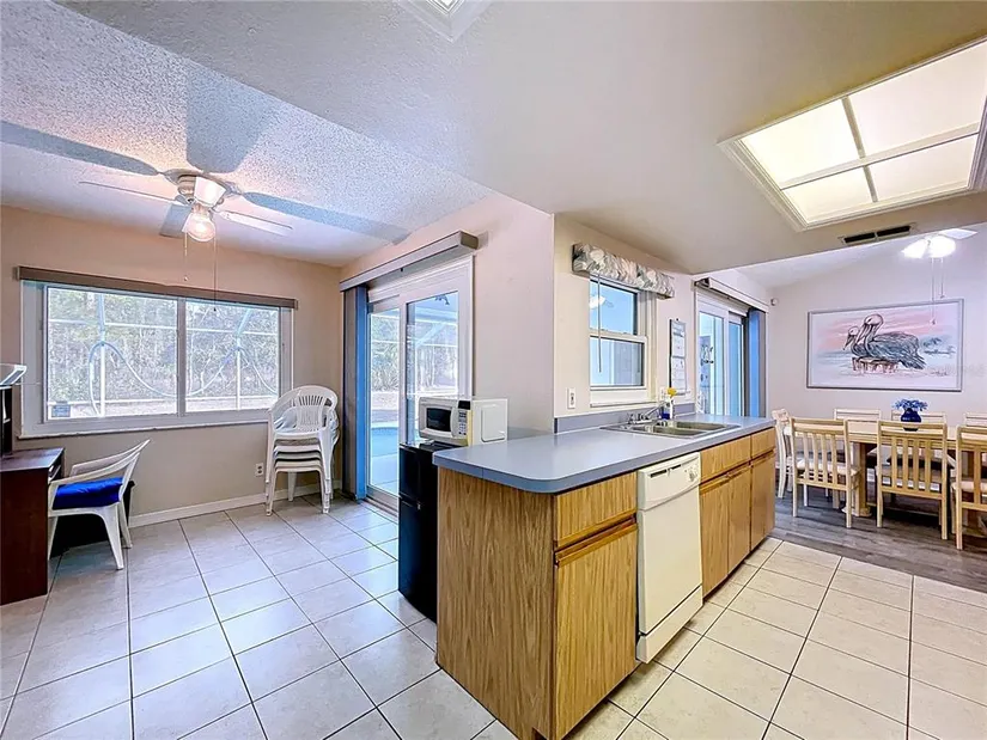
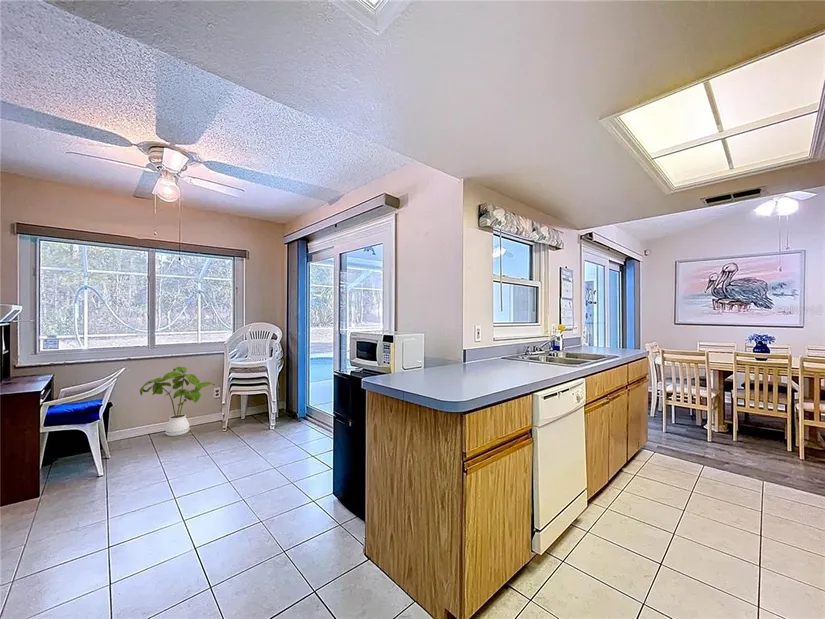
+ house plant (184, 400)
